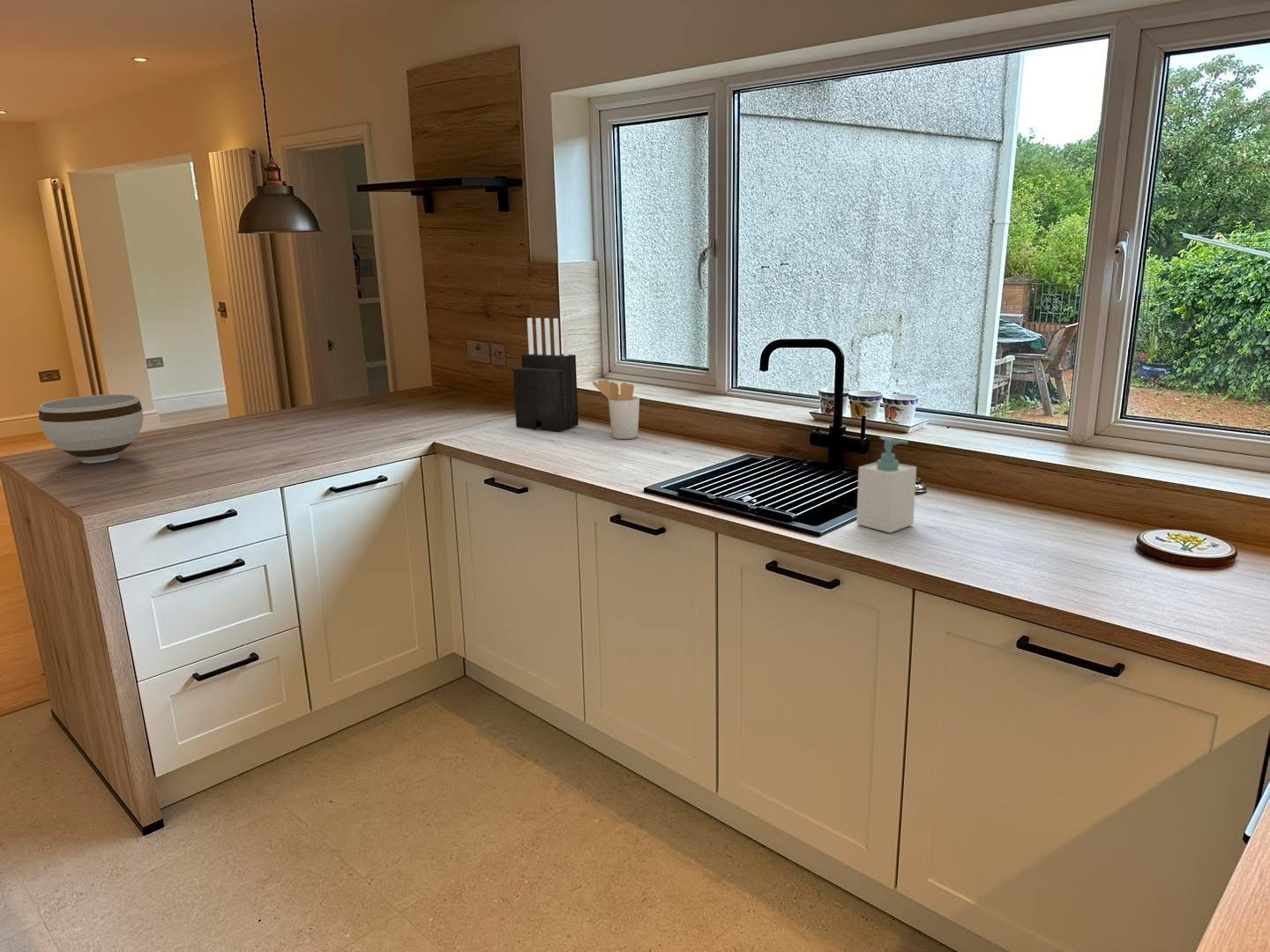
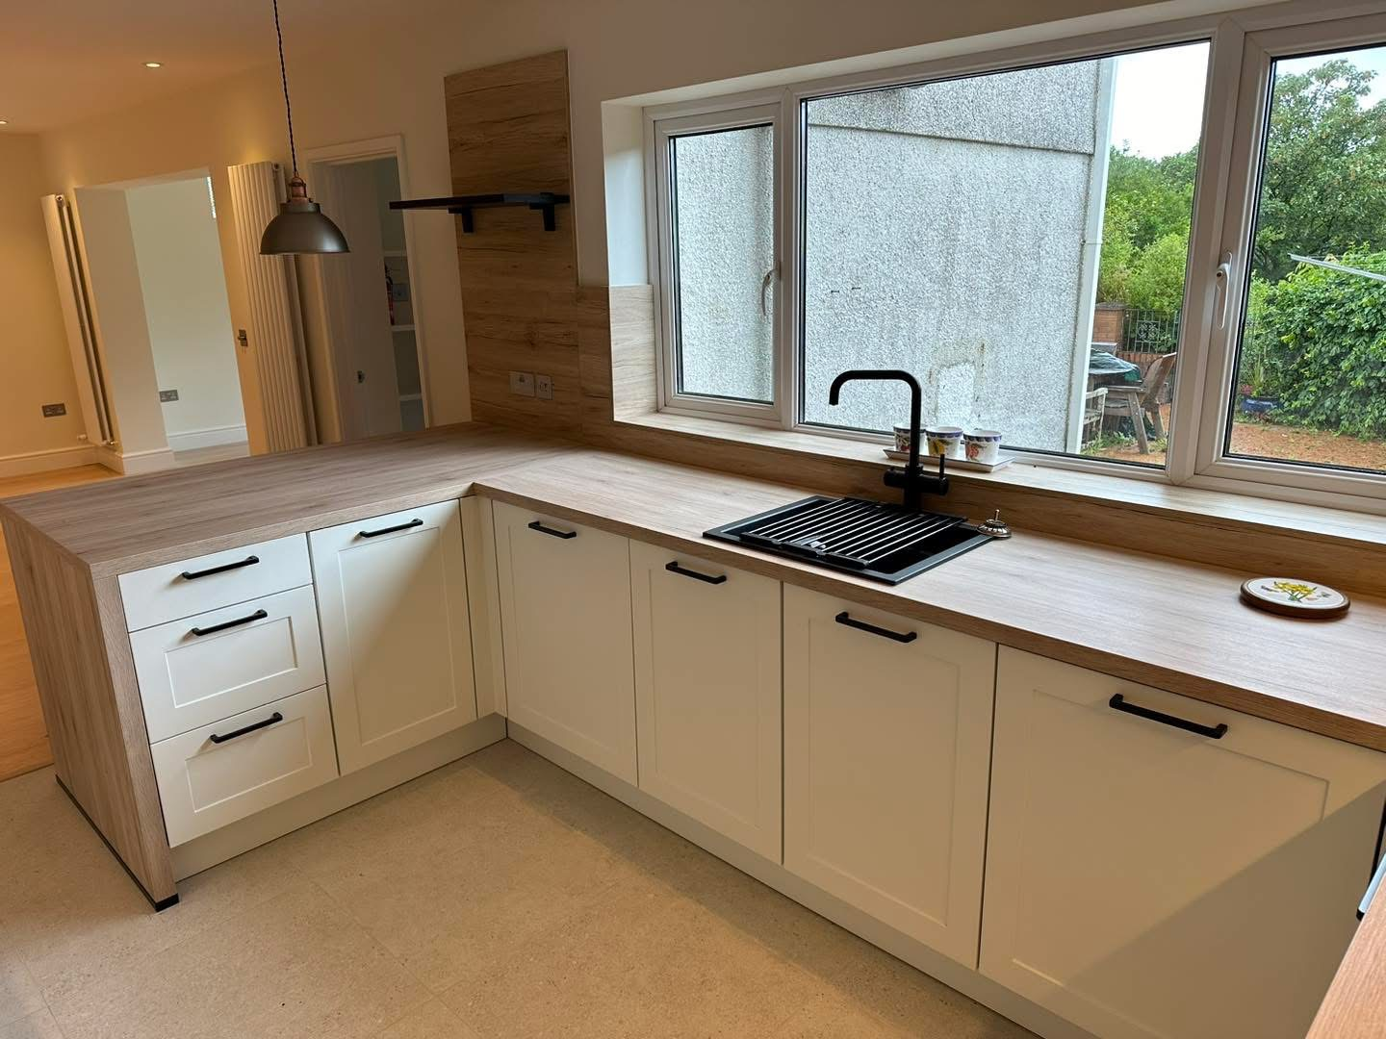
- knife block (542, 374)
- utensil holder (616, 407)
- soap bottle (886, 481)
- bowl (94, 430)
